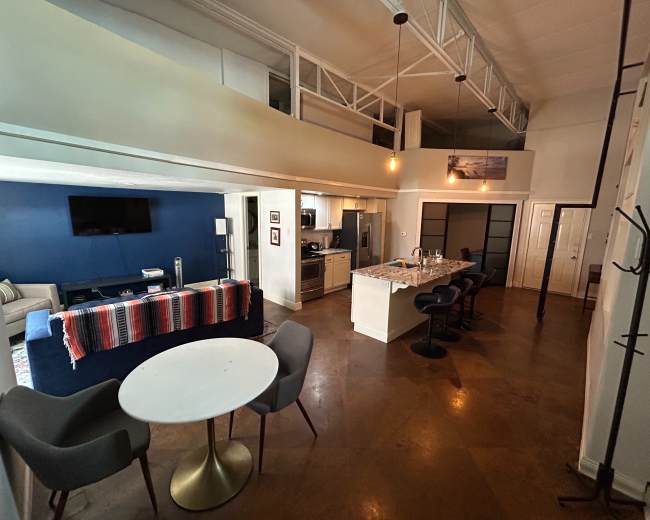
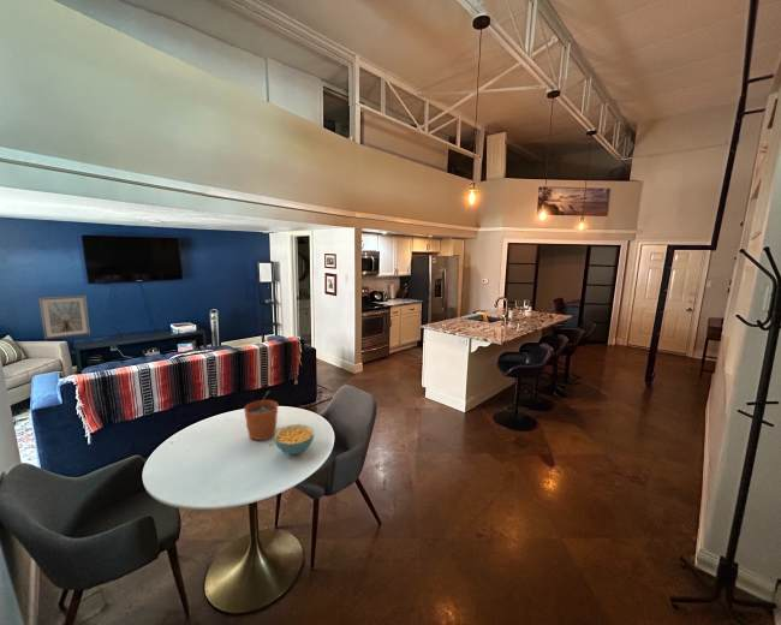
+ plant pot (261, 413)
+ cereal bowl (294, 442)
+ picture frame (65, 316)
